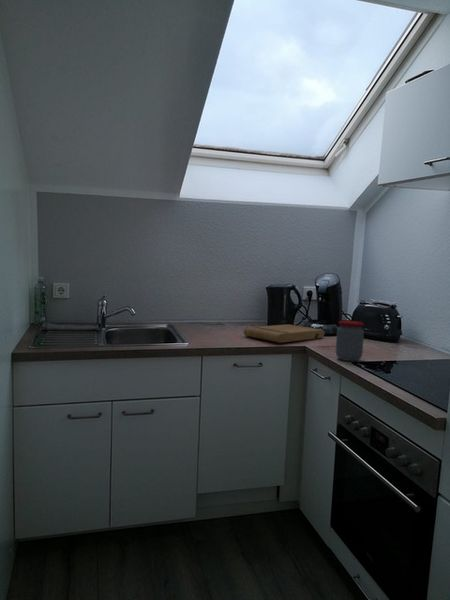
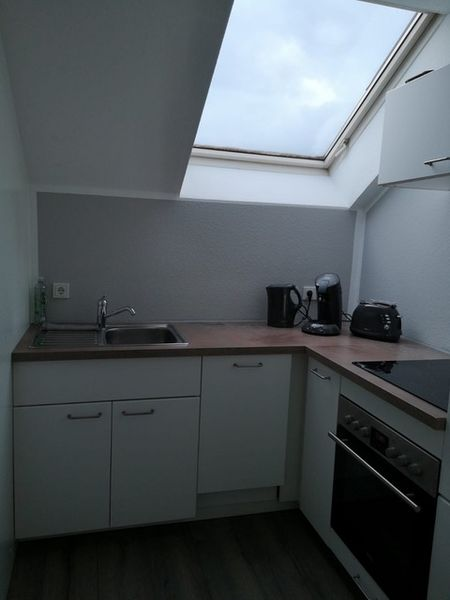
- cutting board (284, 332)
- jar (349, 340)
